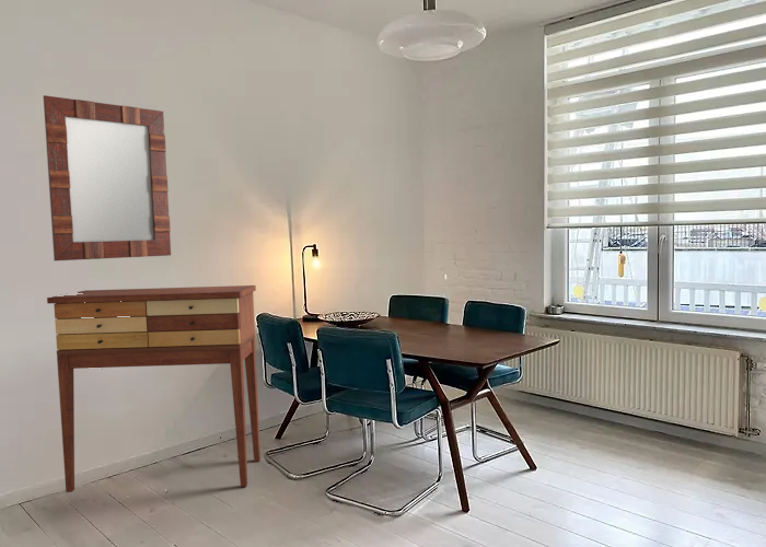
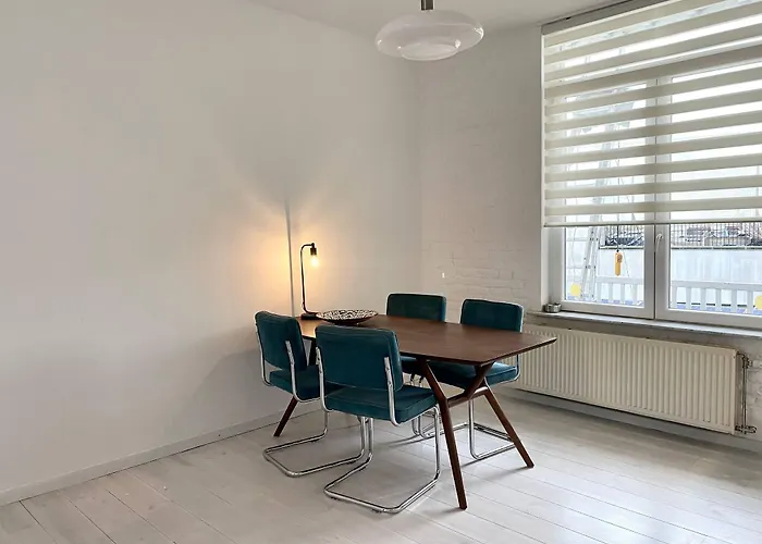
- home mirror (112, 182)
- console table (162, 364)
